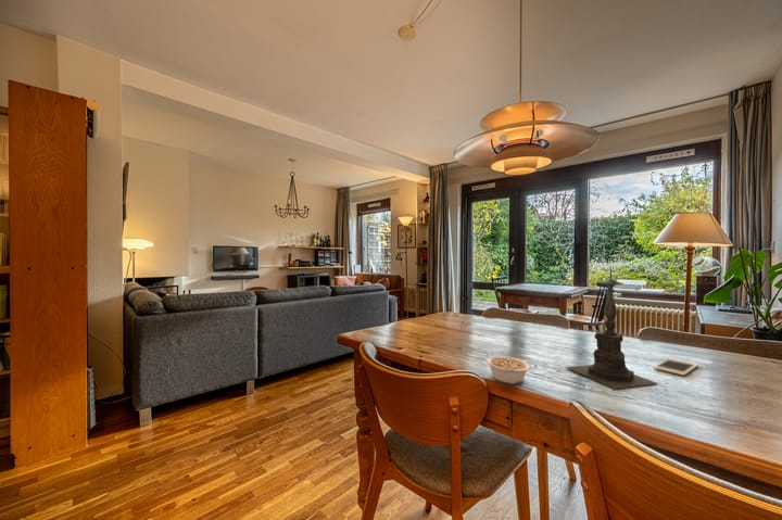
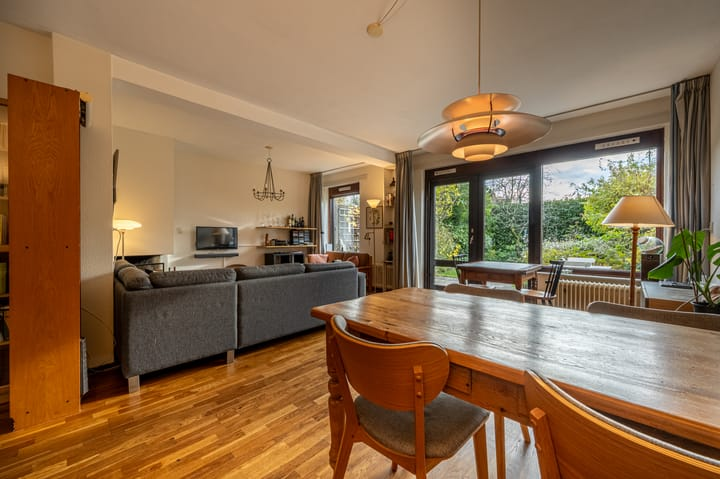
- candle holder (608, 320)
- cell phone (676, 366)
- legume (508, 369)
